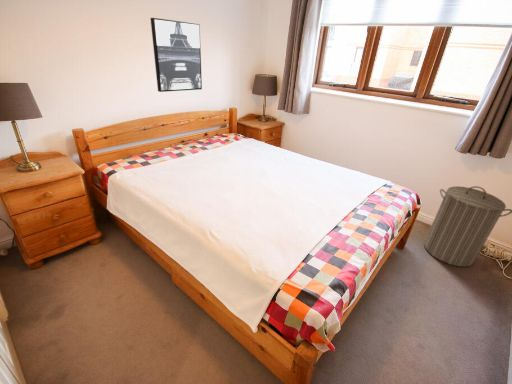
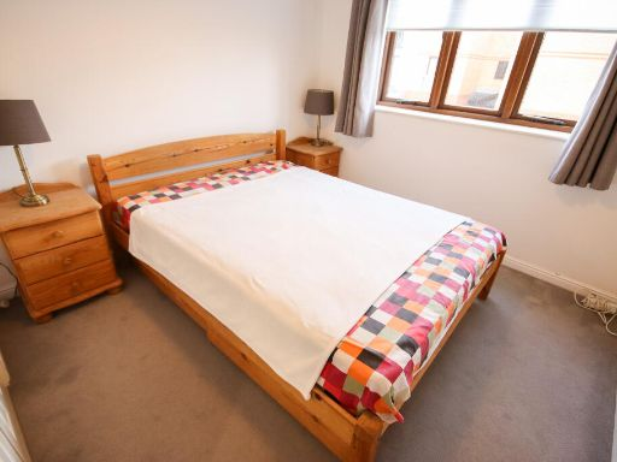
- laundry hamper (463, 221)
- wall art (179, 57)
